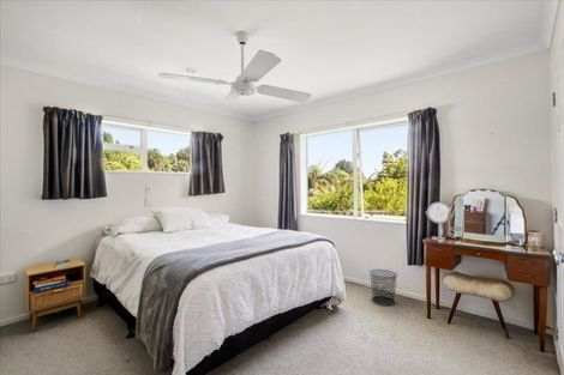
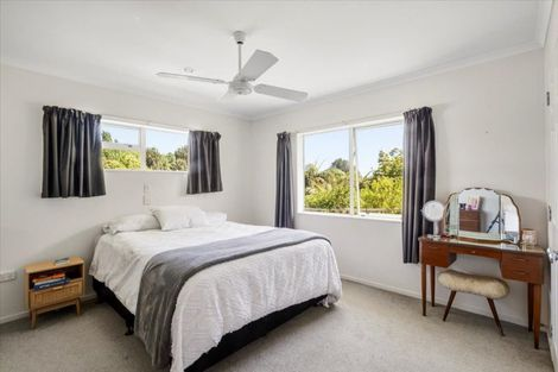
- waste bin (383, 288)
